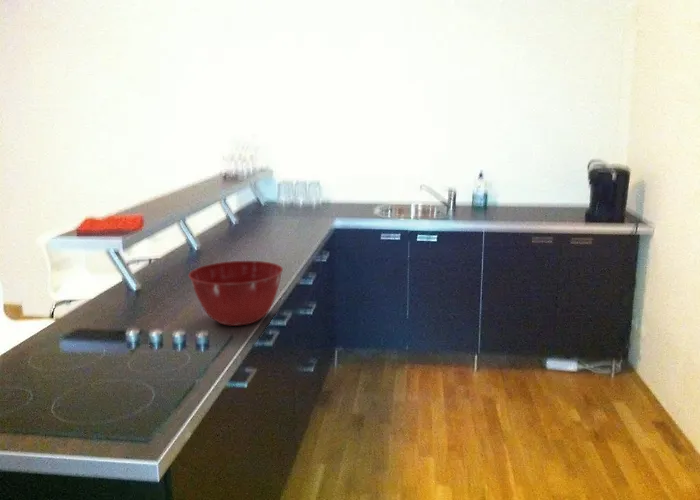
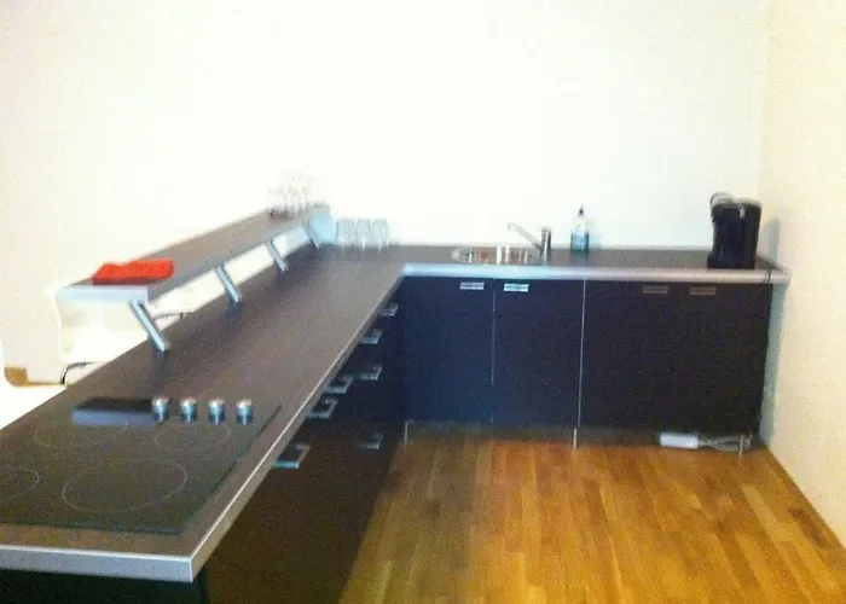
- mixing bowl (237, 294)
